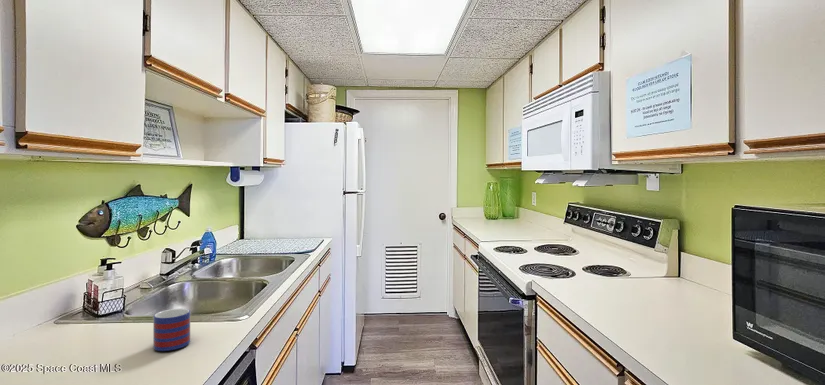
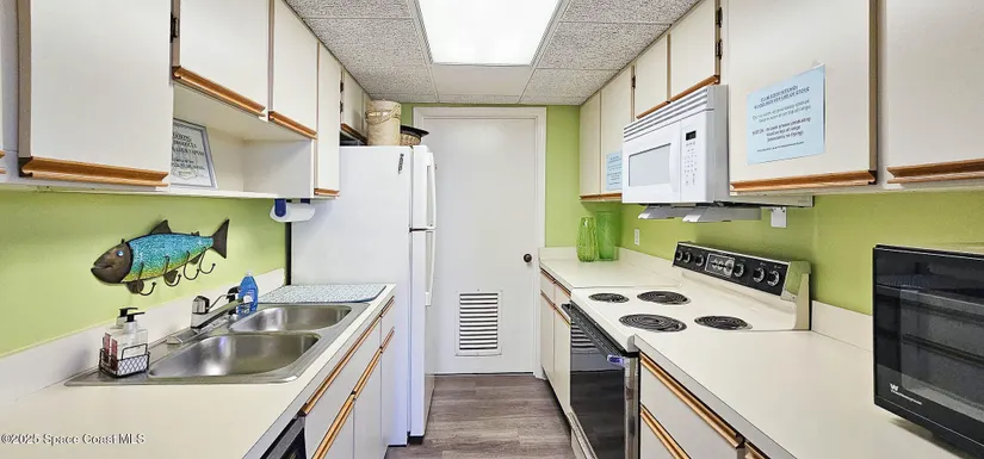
- mug (175, 326)
